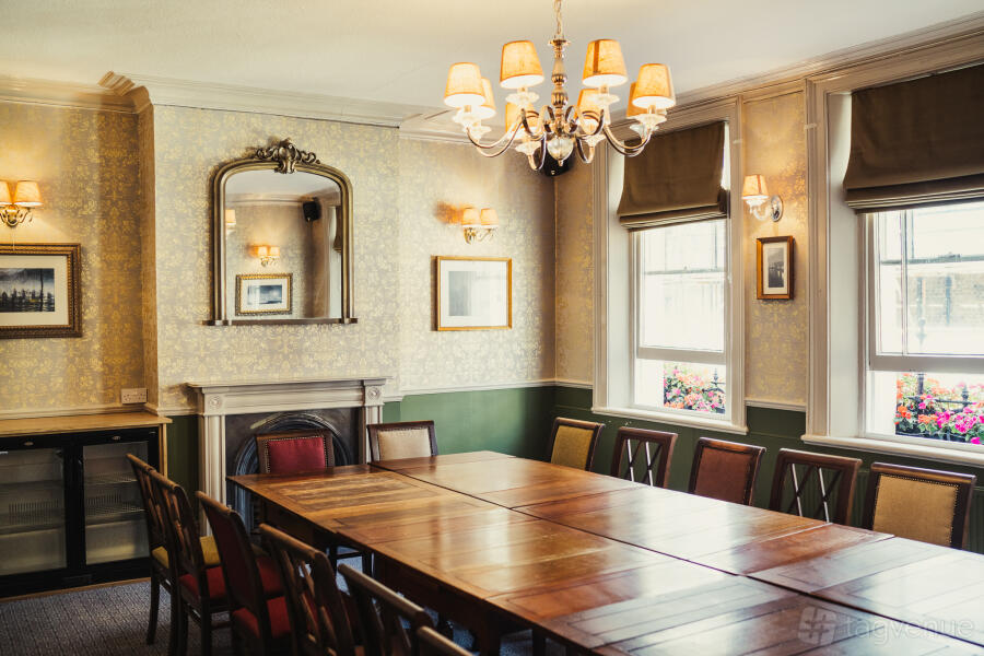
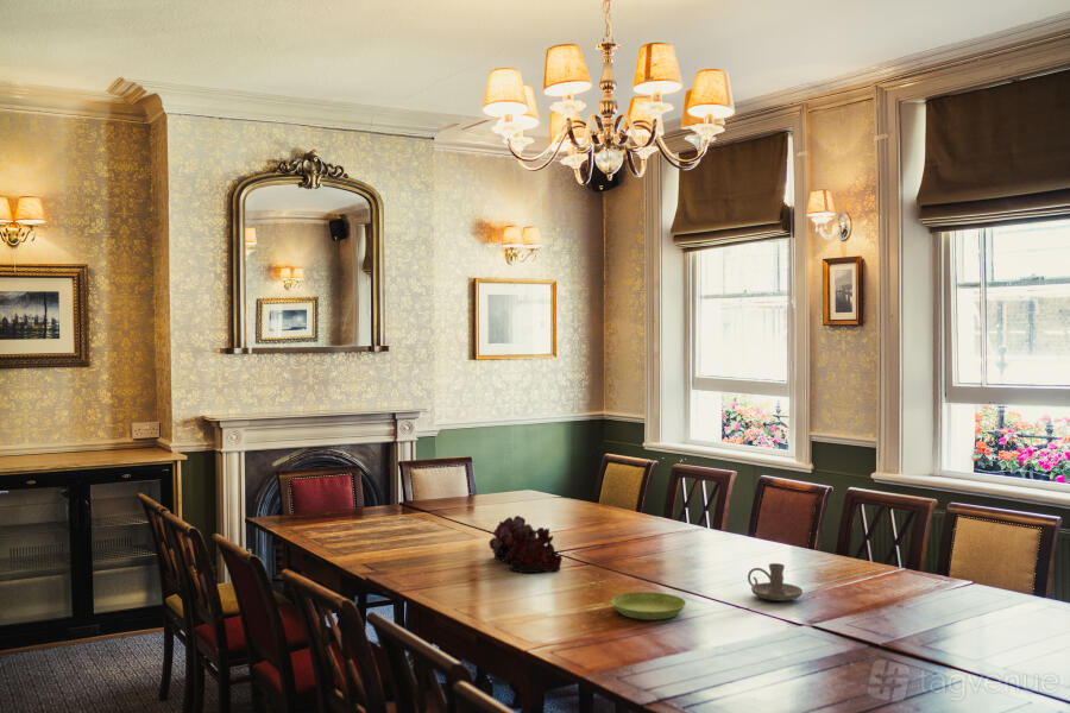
+ candle holder (772, 580)
+ saucer (648, 606)
+ flower arrangement (521, 541)
